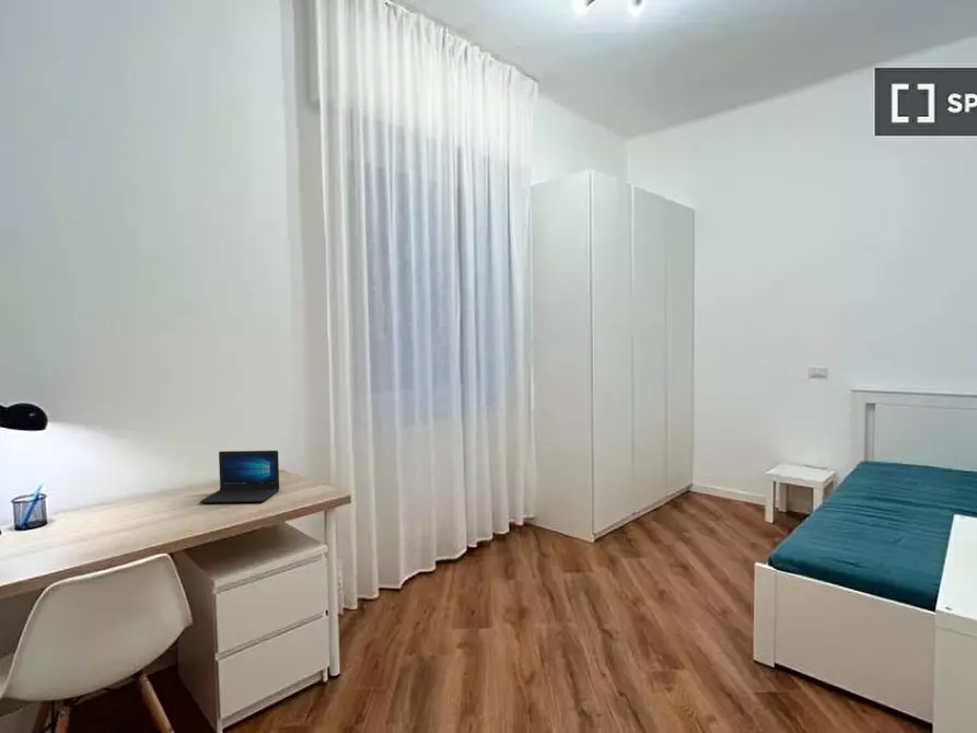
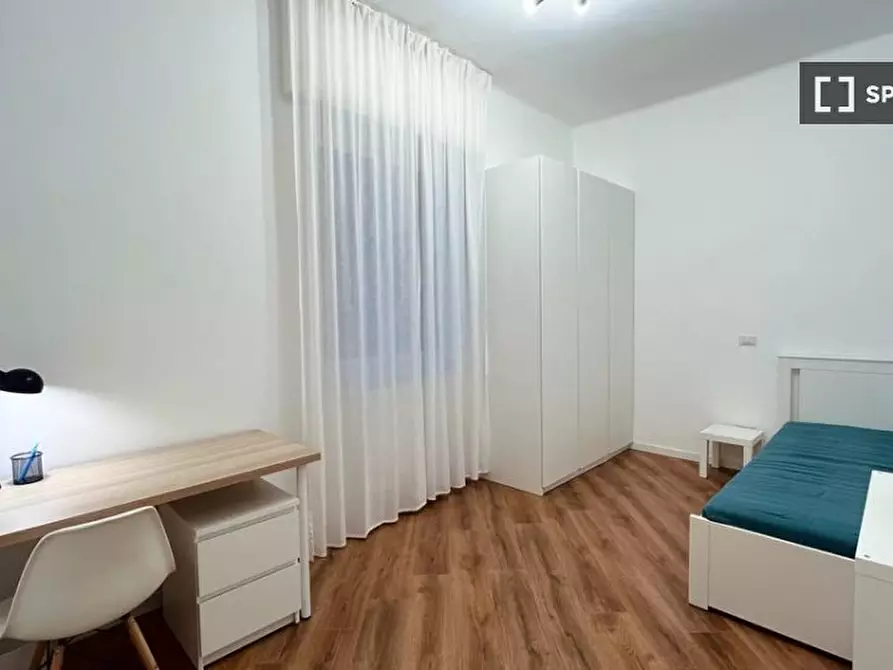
- laptop (240, 475)
